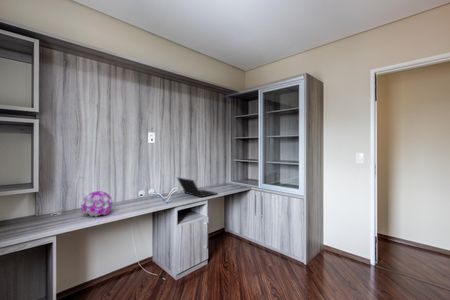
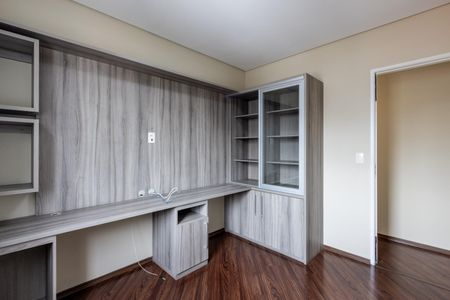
- laptop computer (196, 186)
- decorative ball (97, 203)
